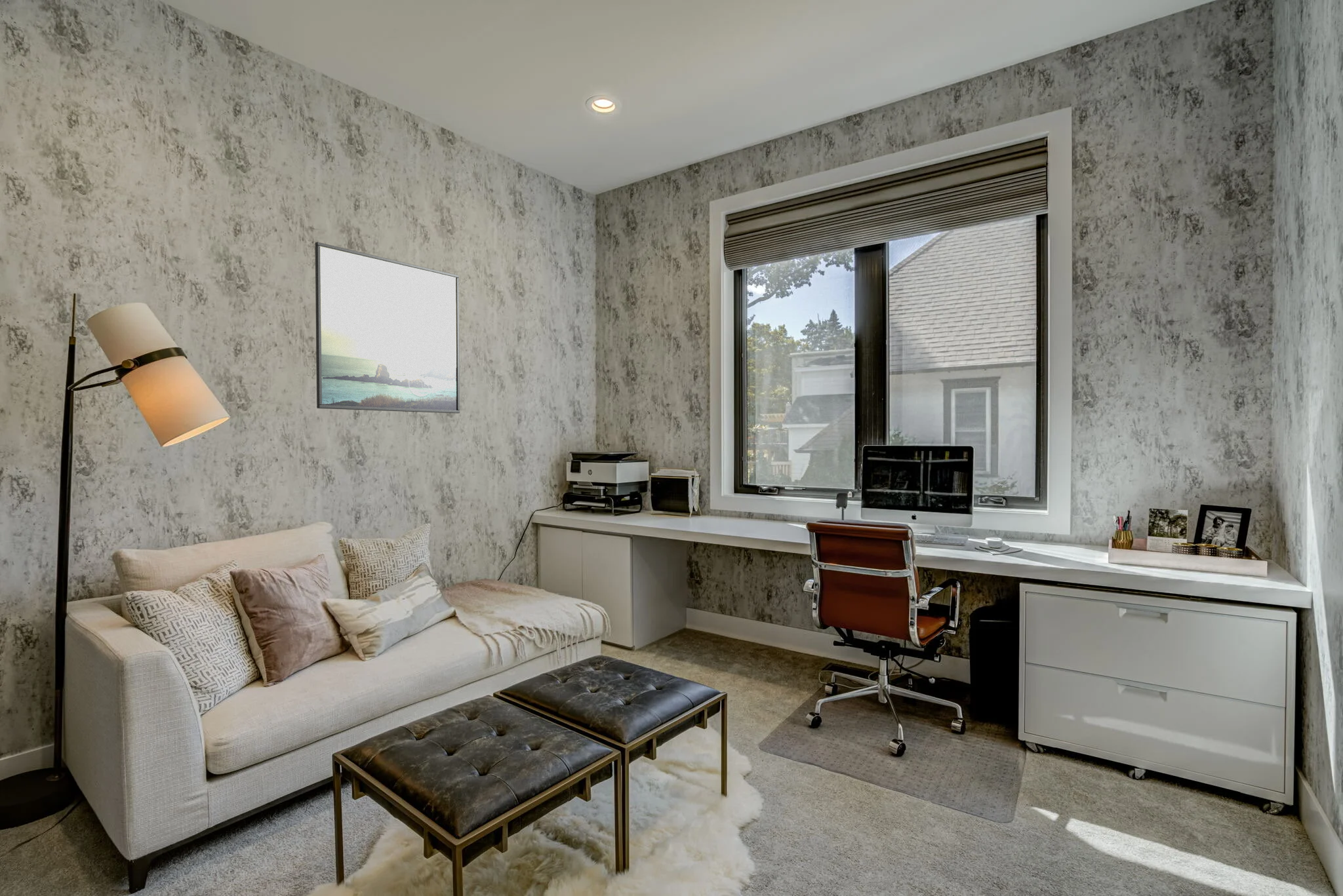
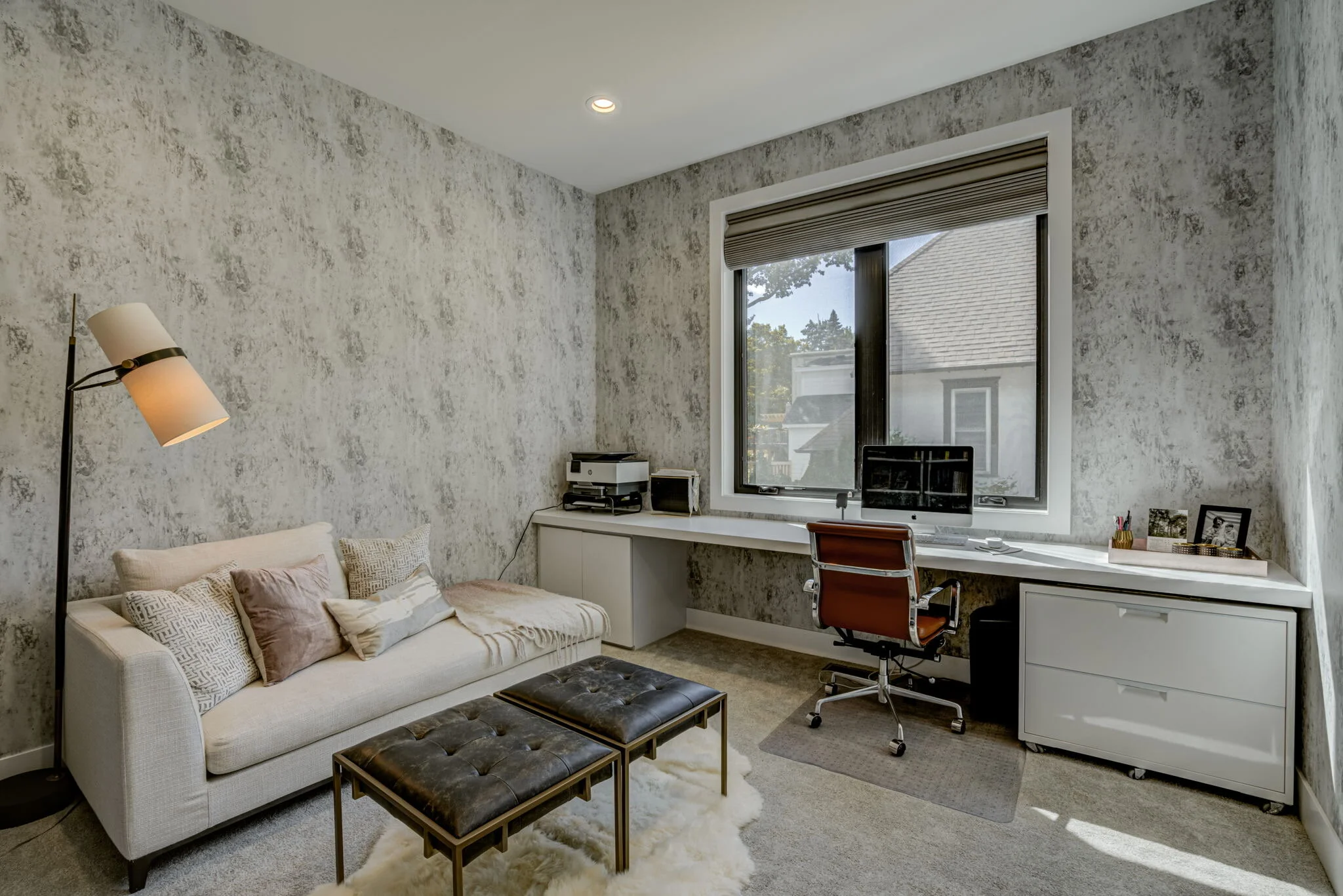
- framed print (394, 336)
